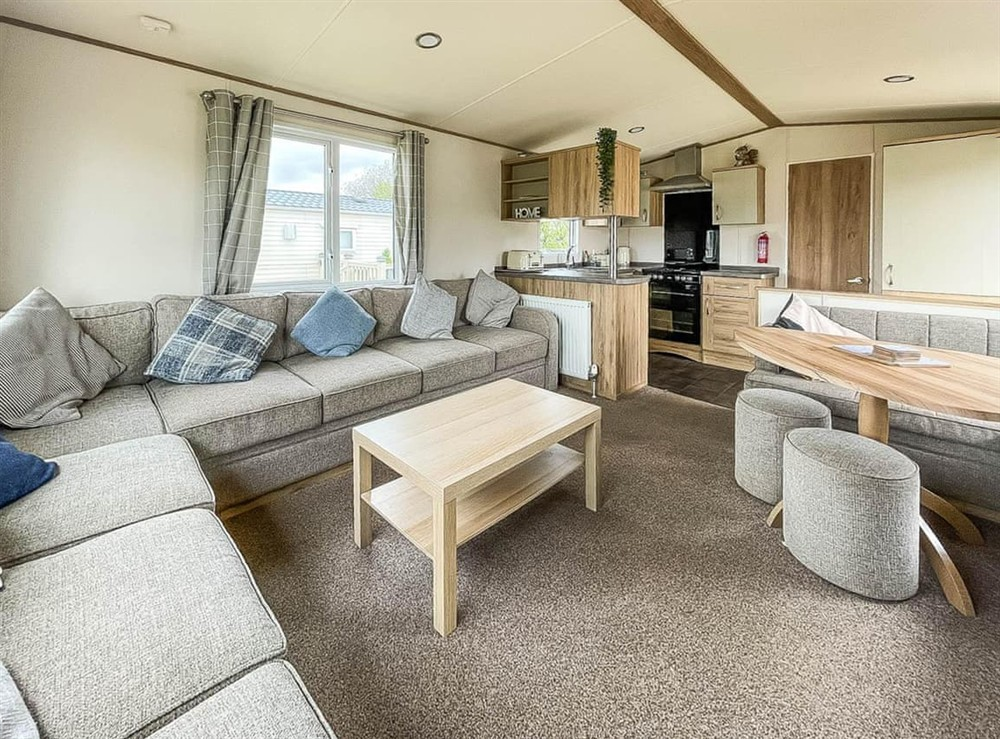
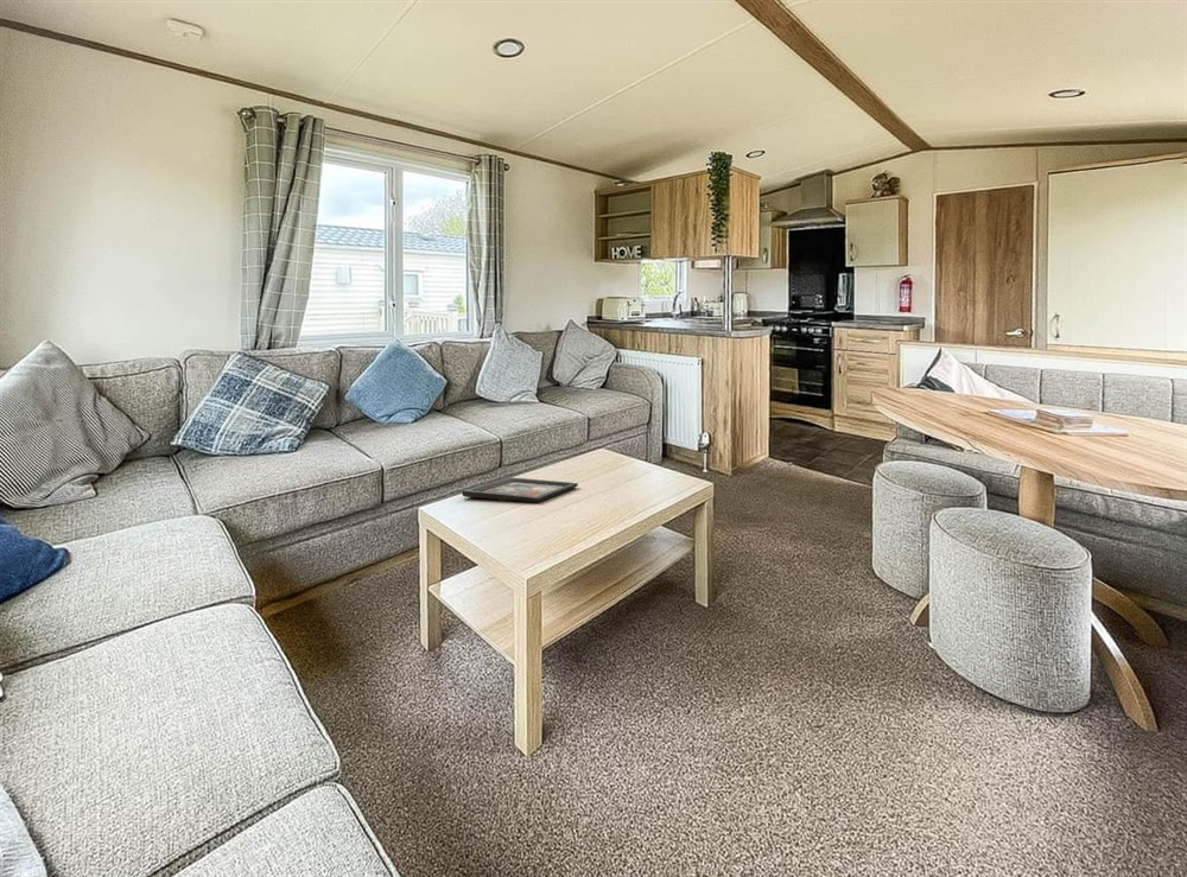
+ decorative tray (522, 488)
